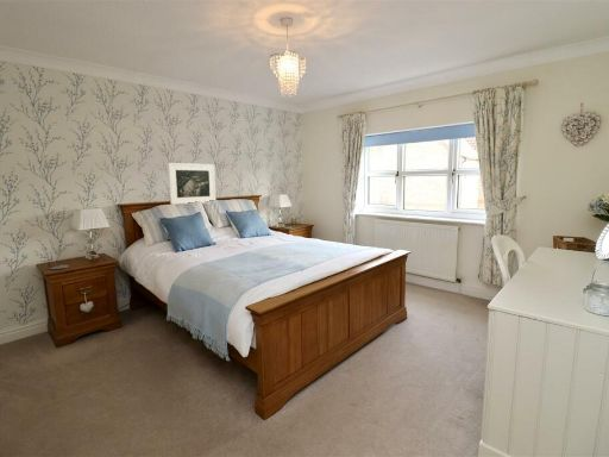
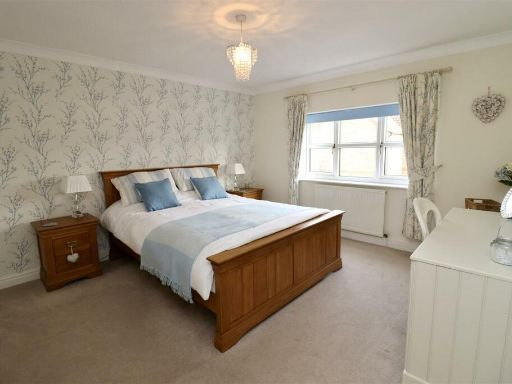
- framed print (193, 183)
